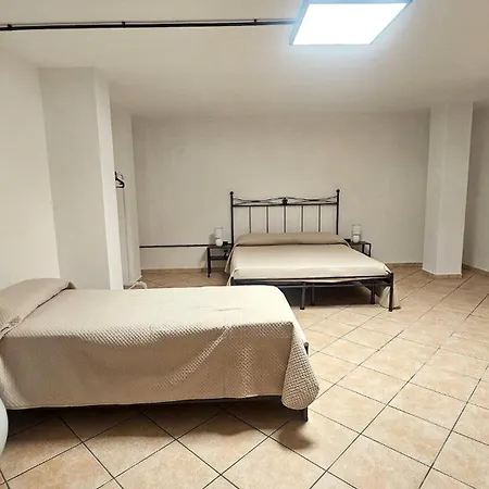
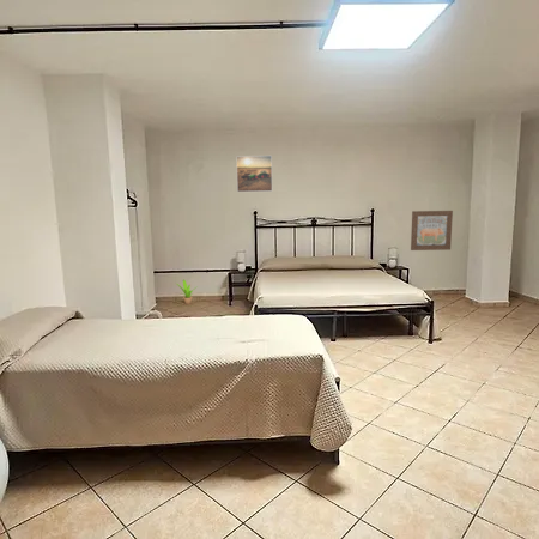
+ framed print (254, 174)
+ wall art (431, 230)
+ potted plant (188, 292)
